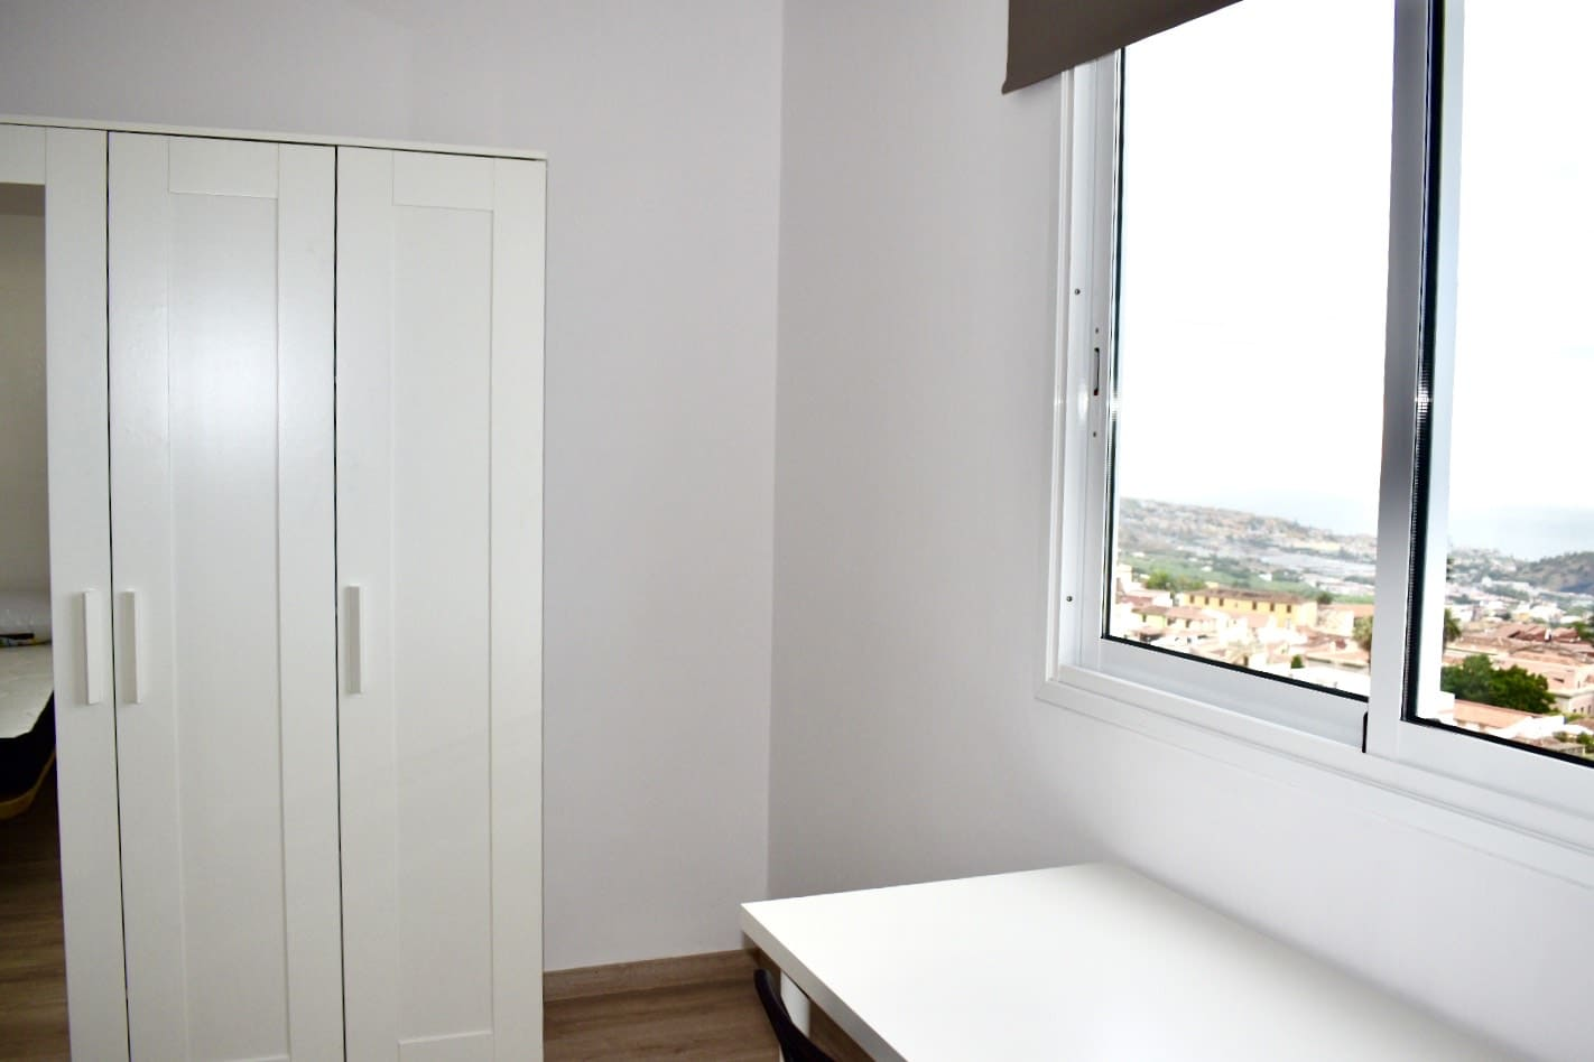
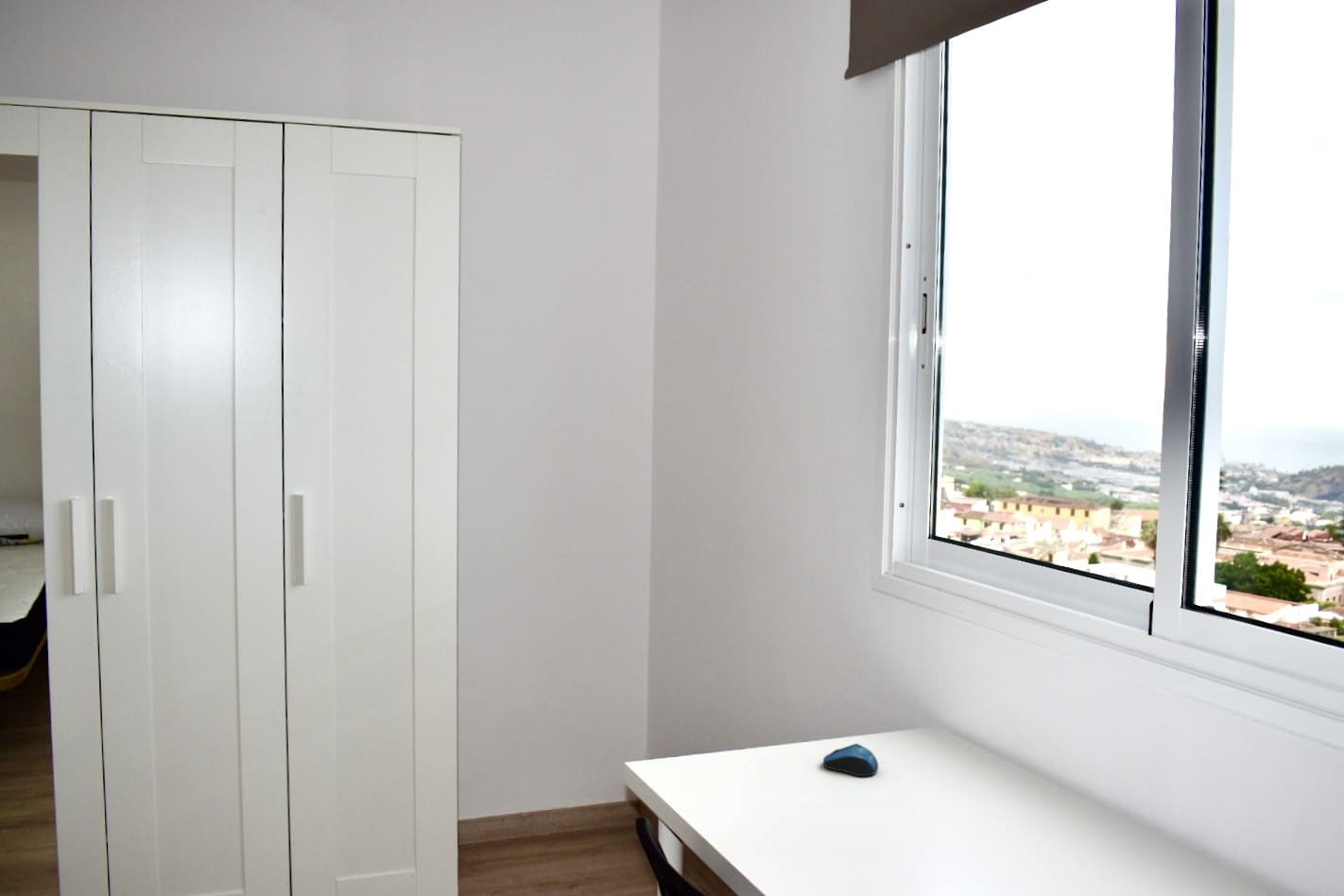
+ computer mouse (850, 756)
